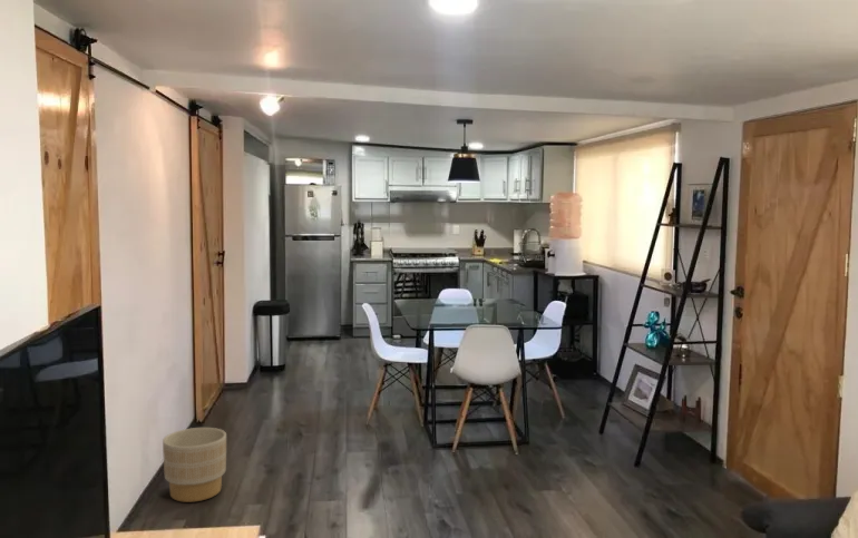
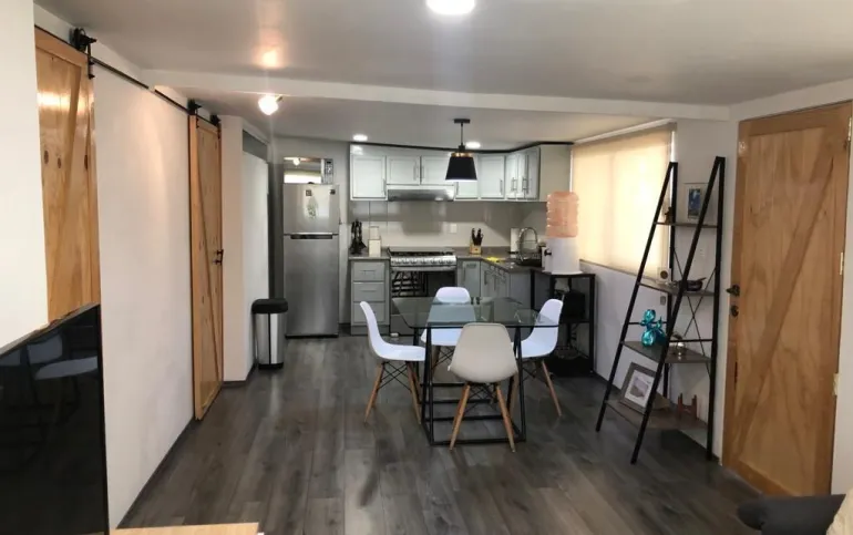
- planter (195, 464)
